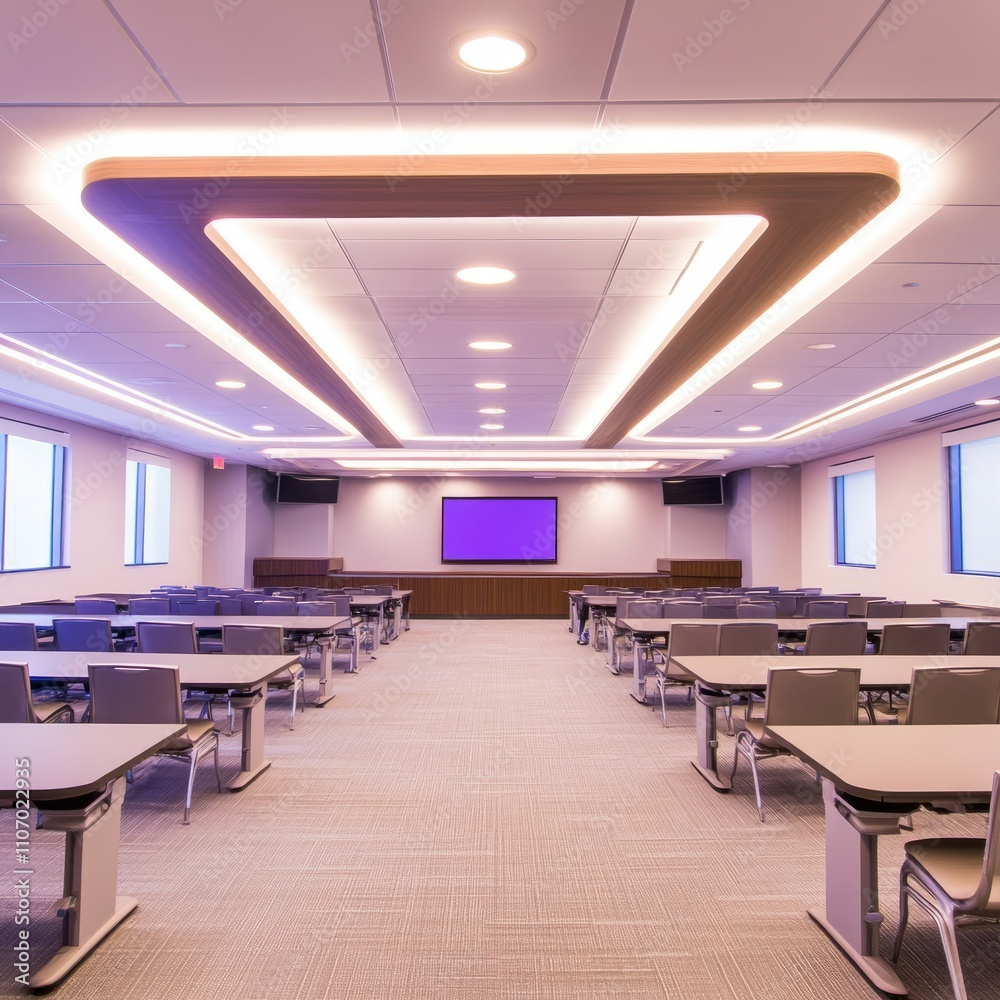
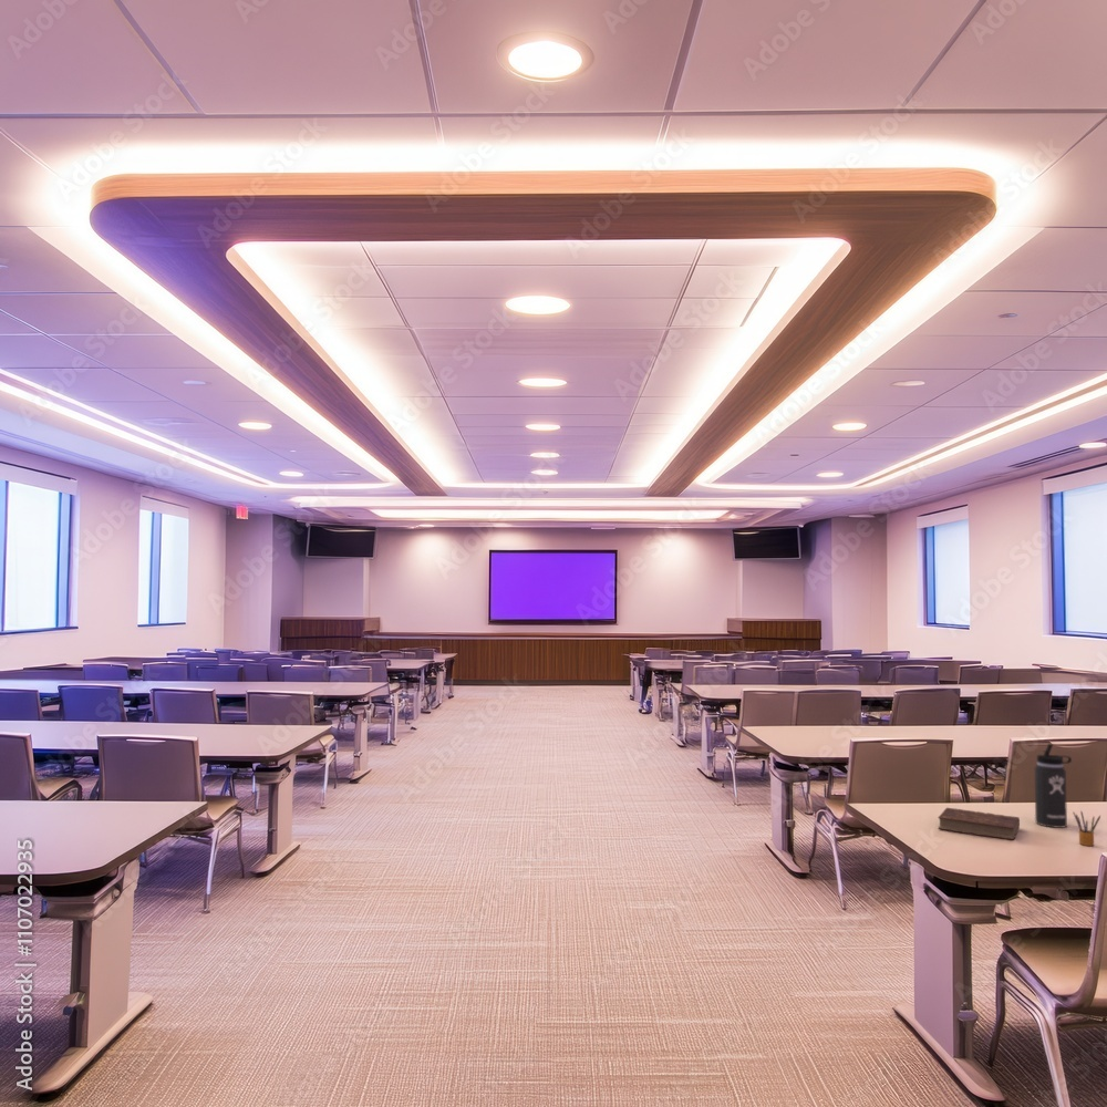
+ pencil box (1086, 828)
+ thermos bottle (1053, 784)
+ book (979, 823)
